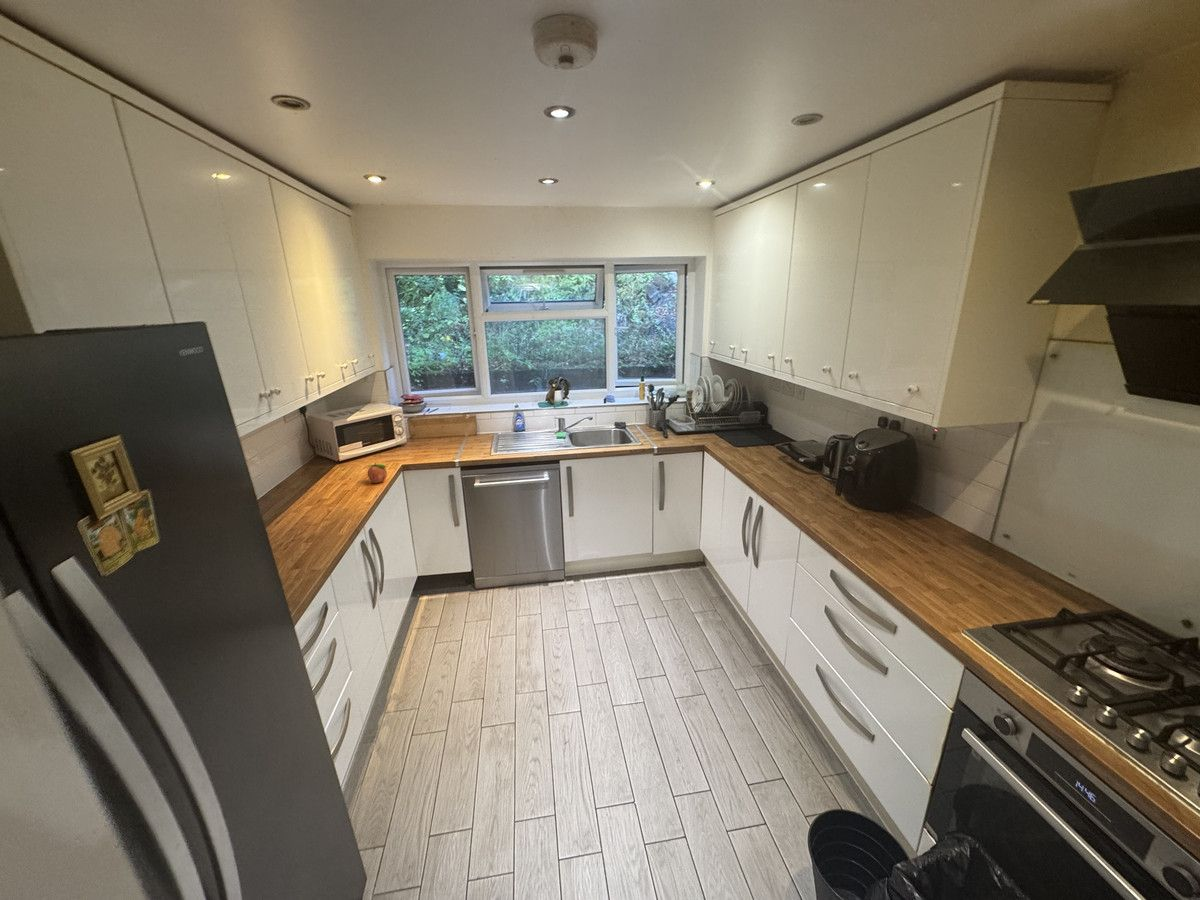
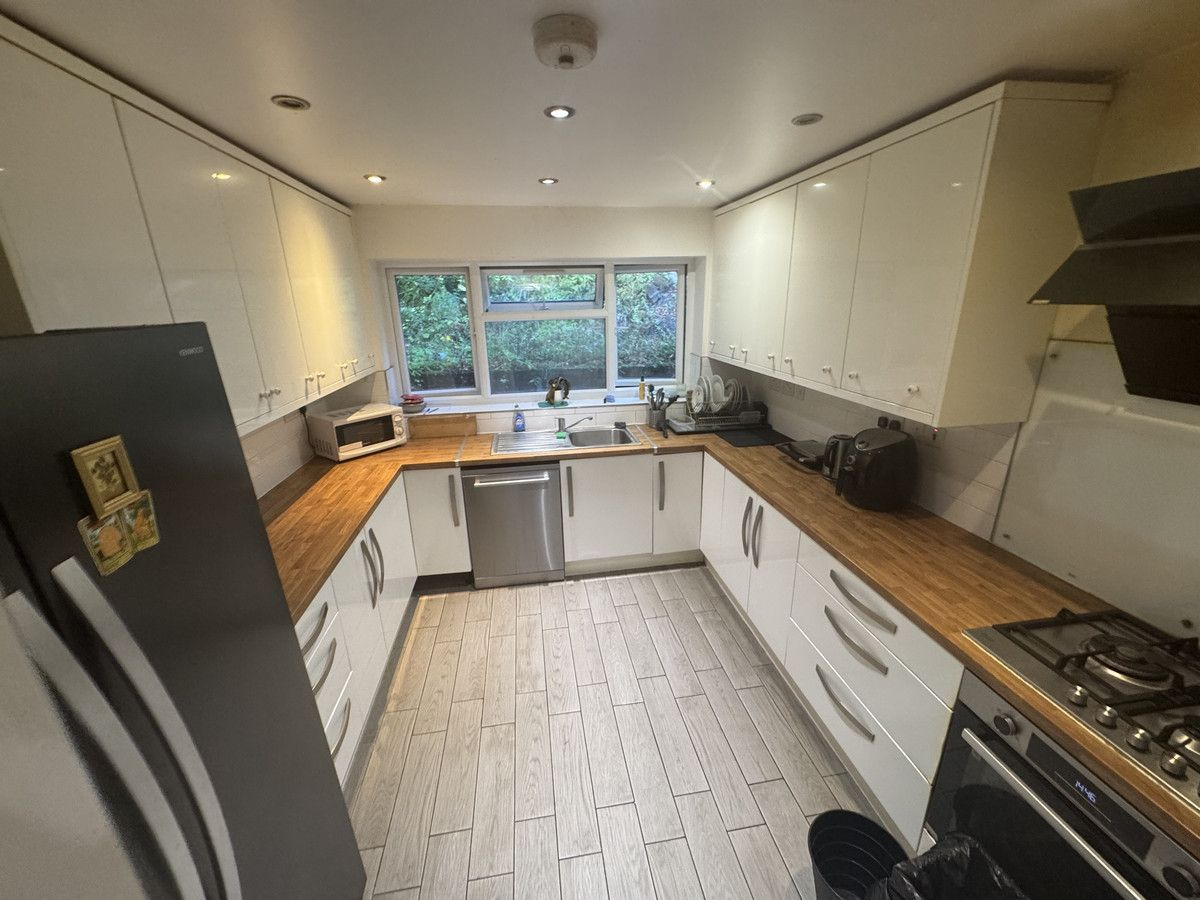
- fruit (376, 472)
